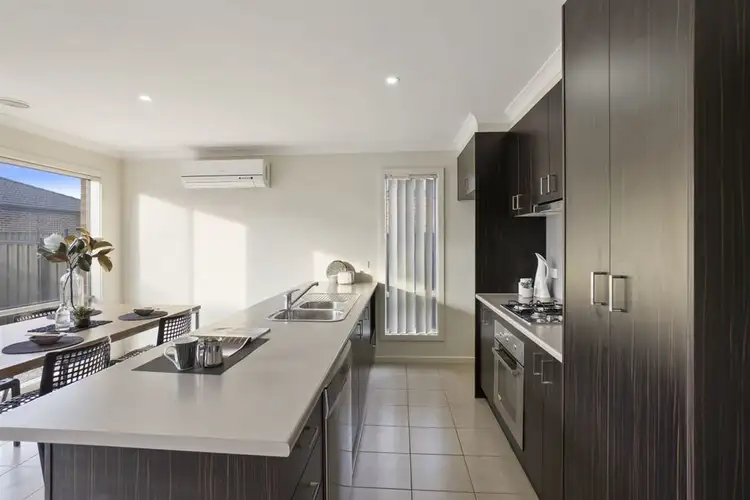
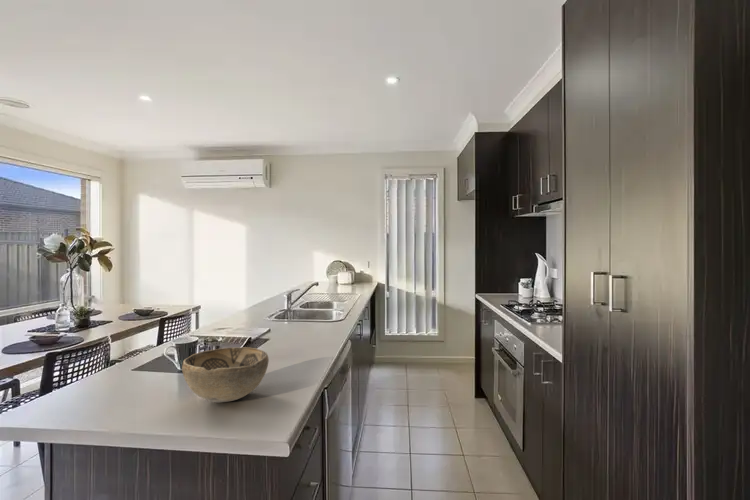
+ decorative bowl (226, 376)
